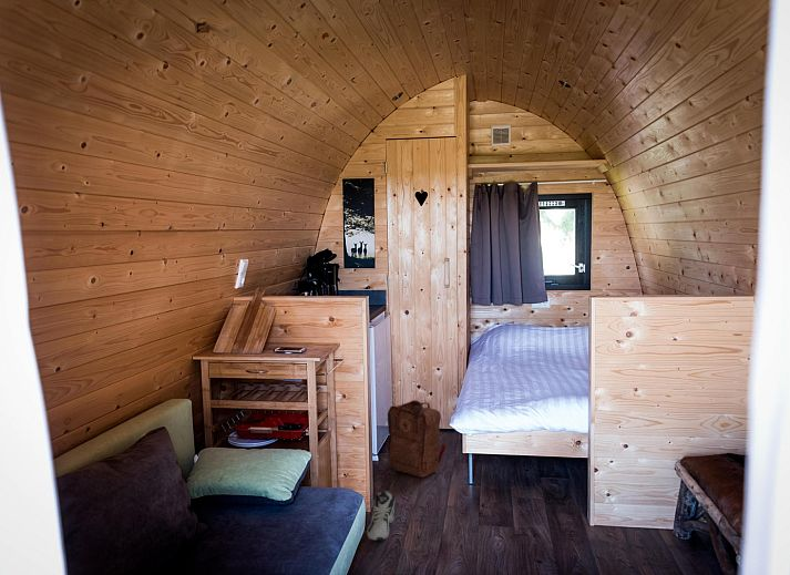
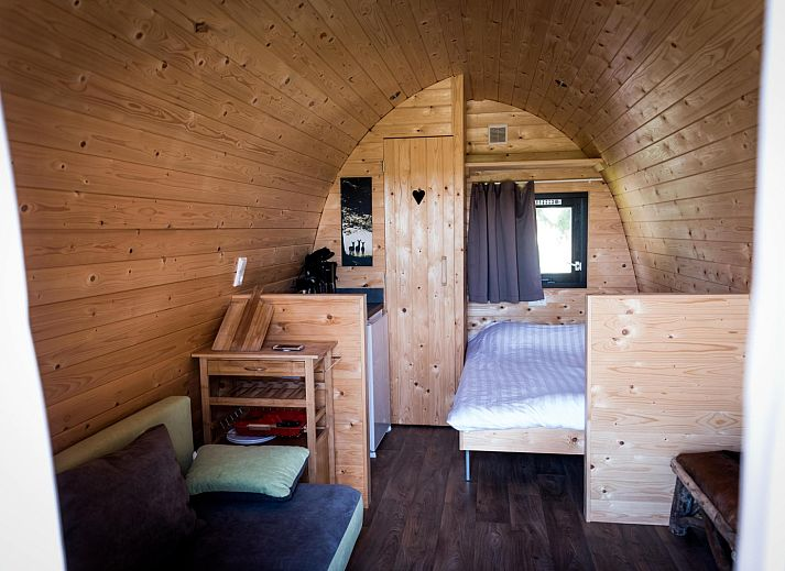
- backpack (413, 433)
- sneaker (381, 511)
